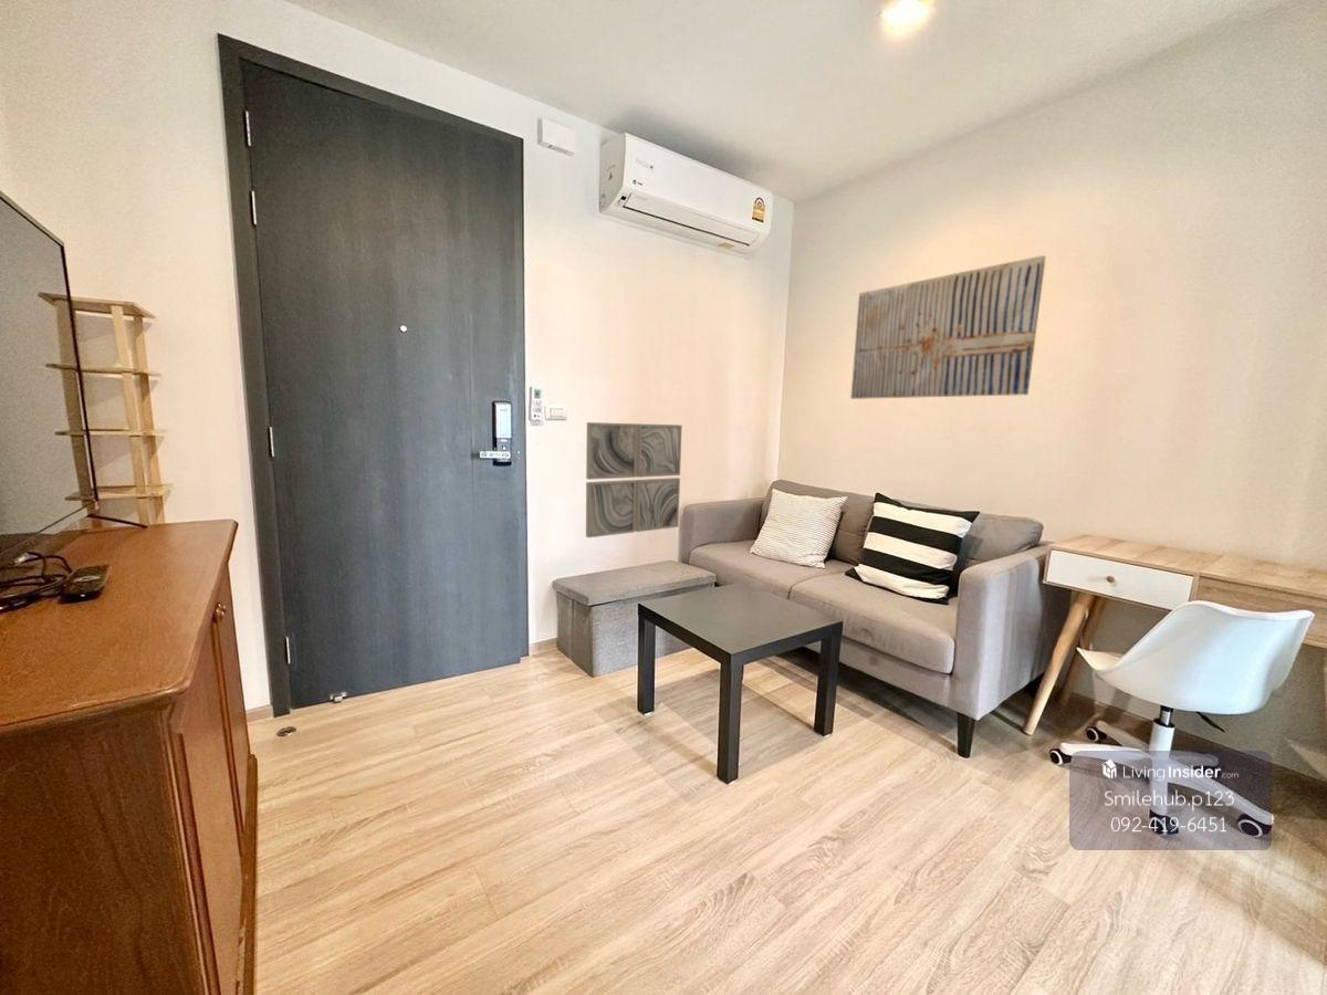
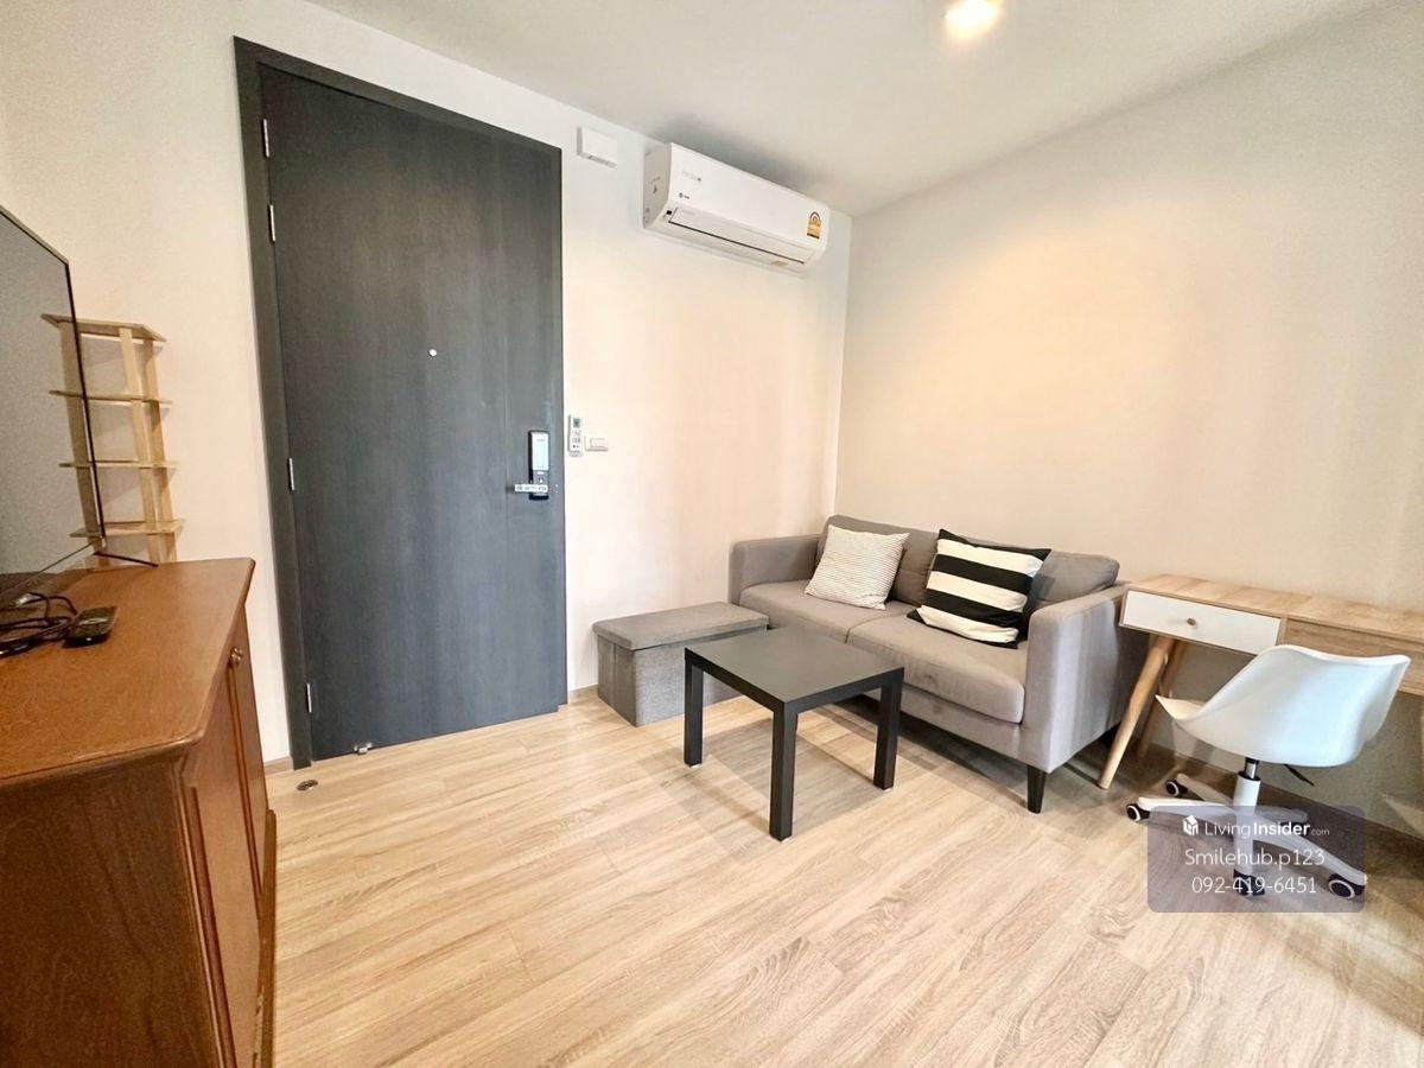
- wall art (635, 476)
- wall art (933, 337)
